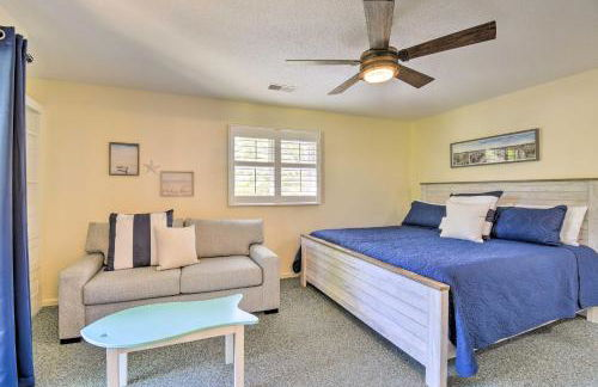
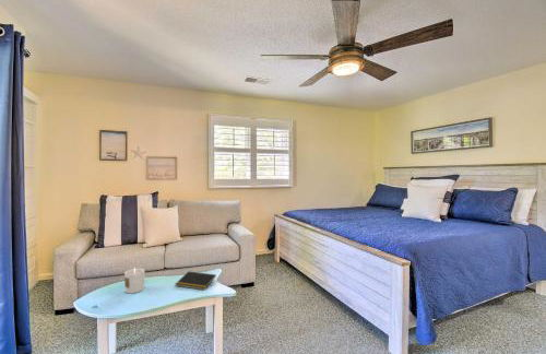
+ notepad (195, 280)
+ candle (134, 279)
